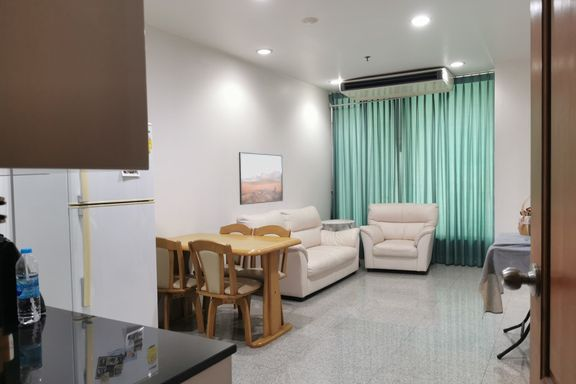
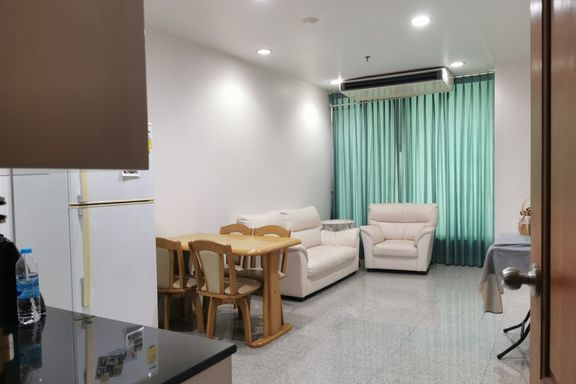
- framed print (262, 178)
